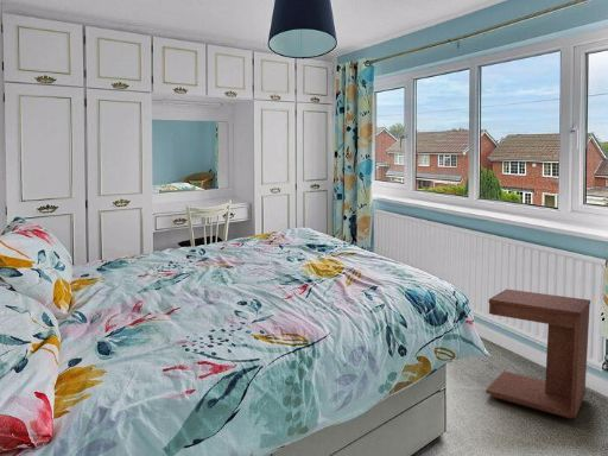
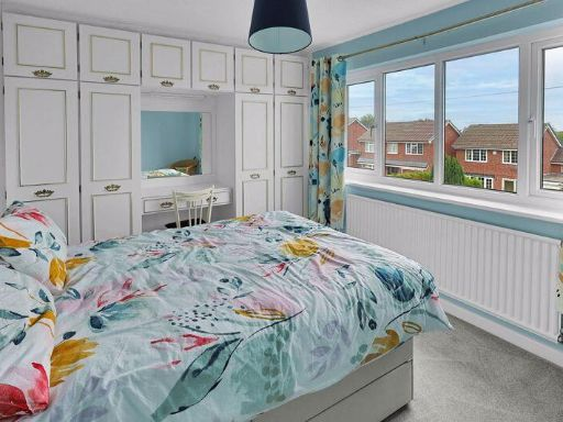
- side table (547, 349)
